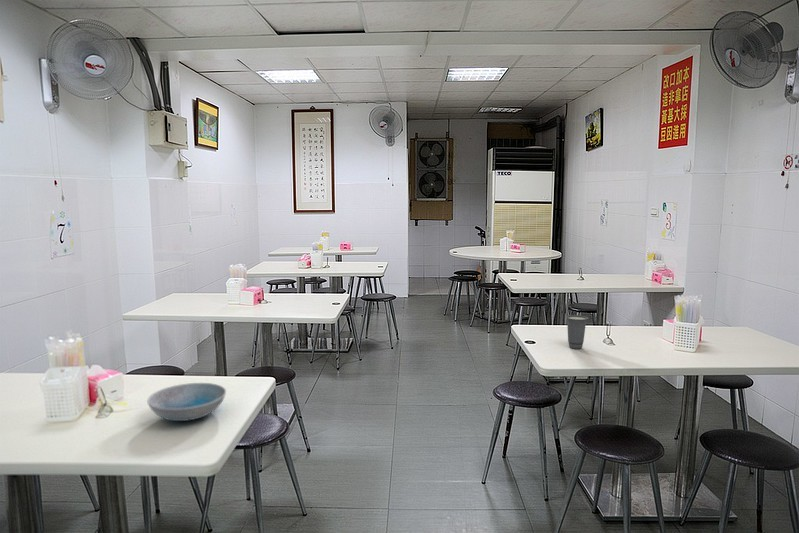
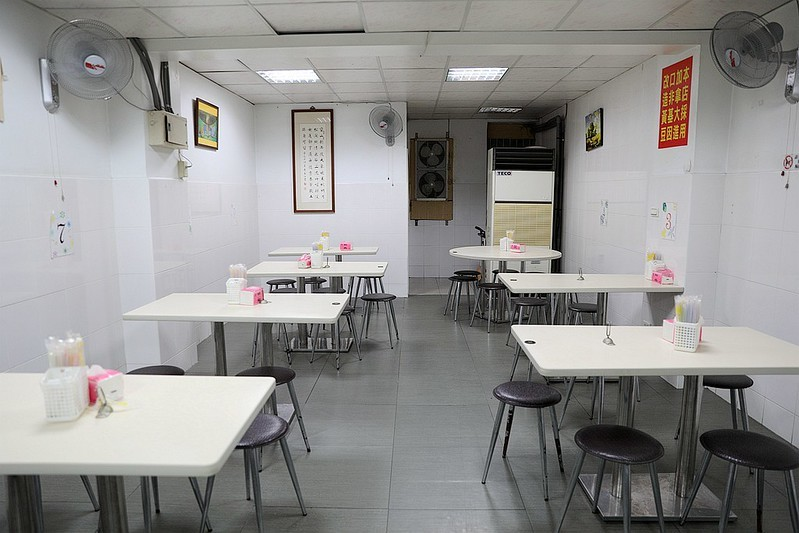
- cup (576, 332)
- dish (188, 405)
